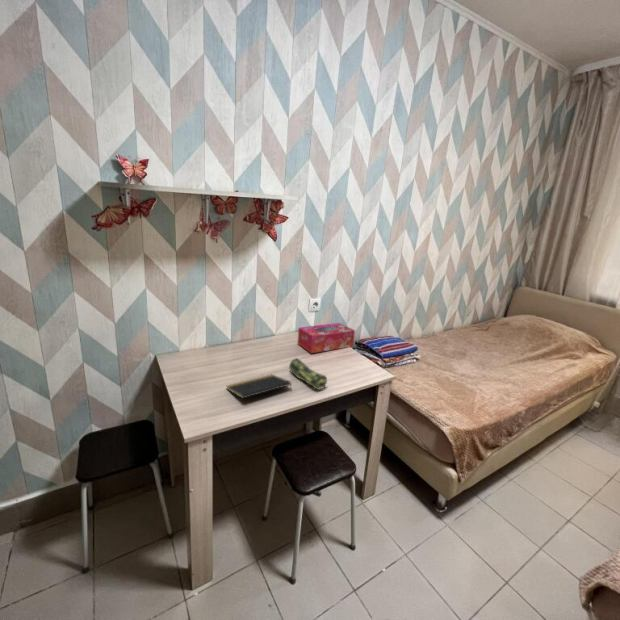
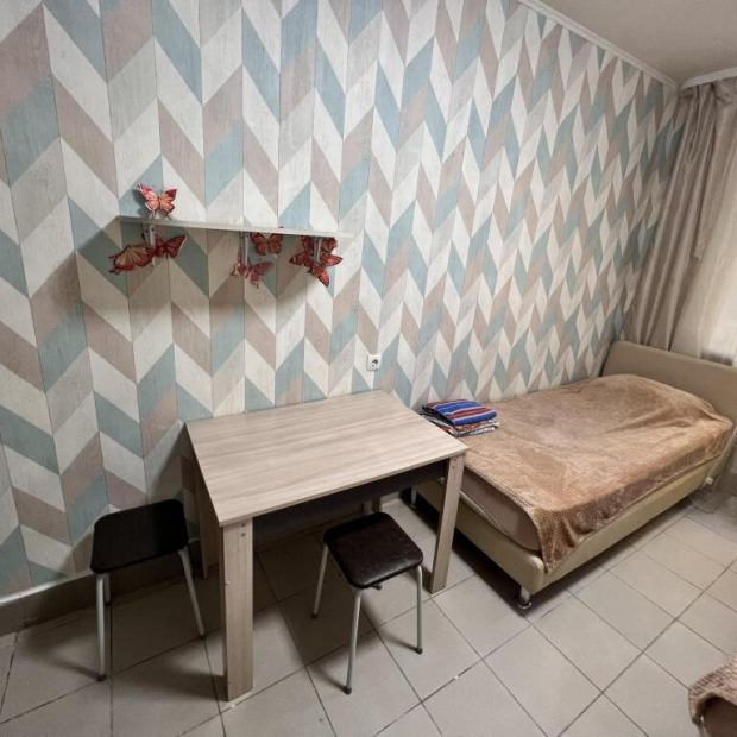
- tissue box (326, 337)
- pencil case (308, 374)
- notepad (258, 385)
